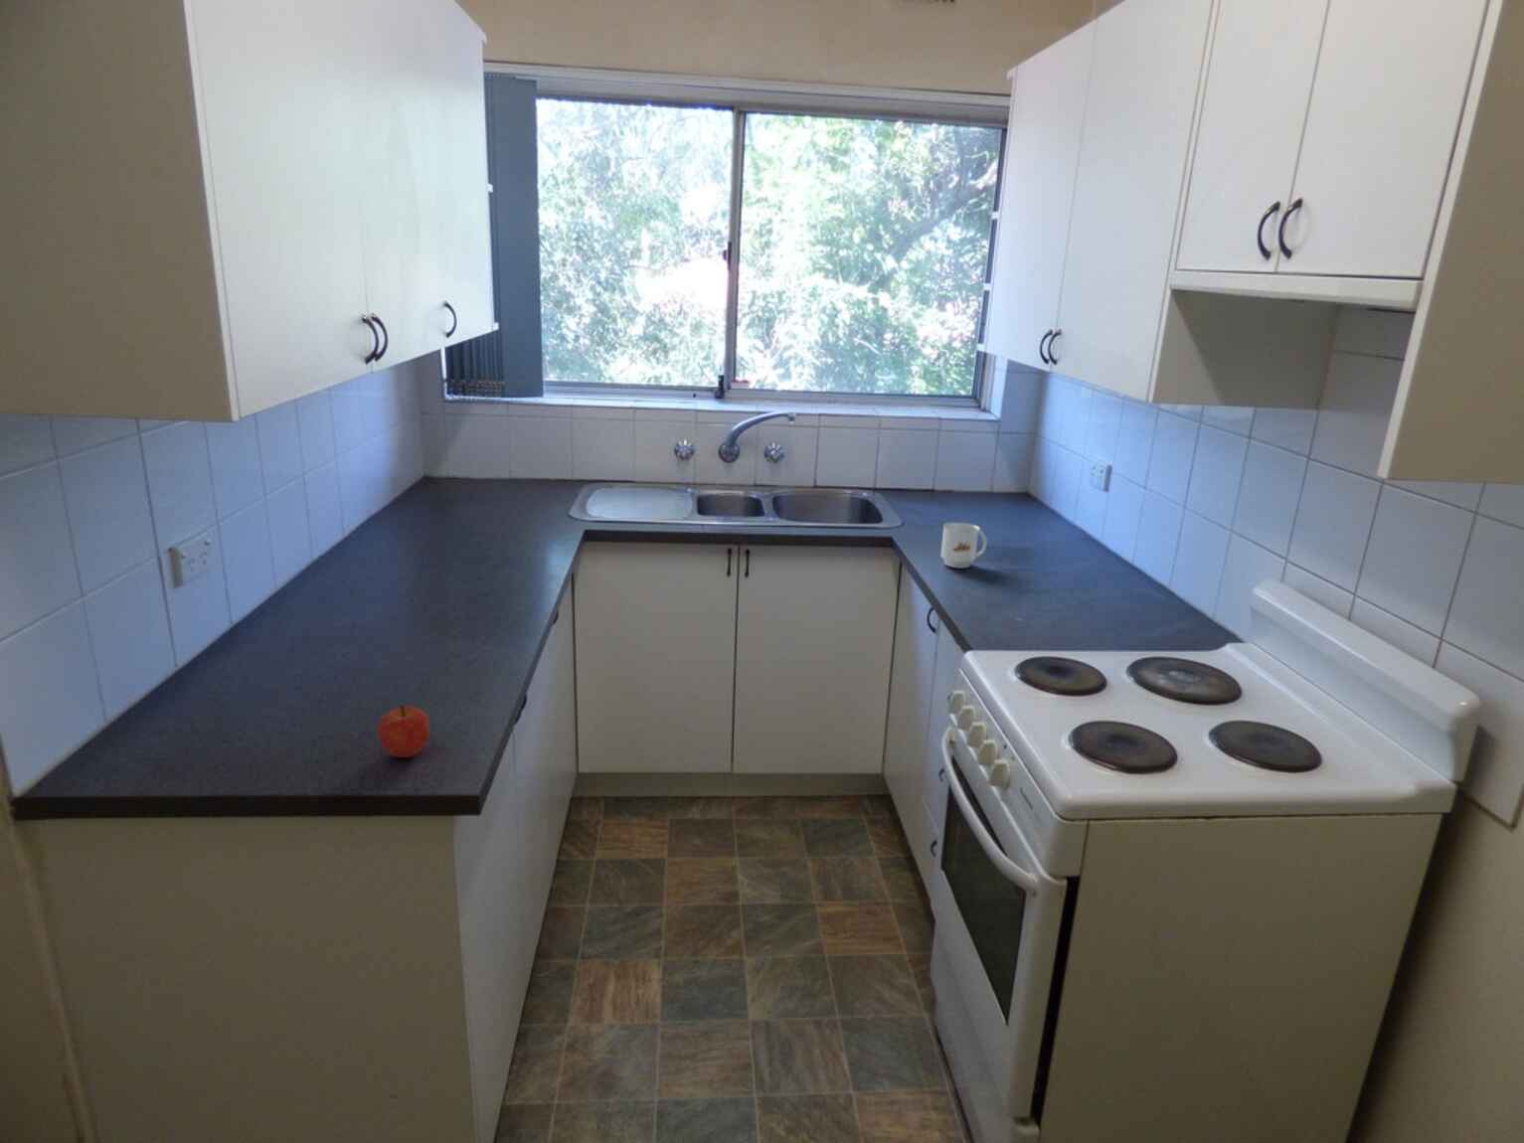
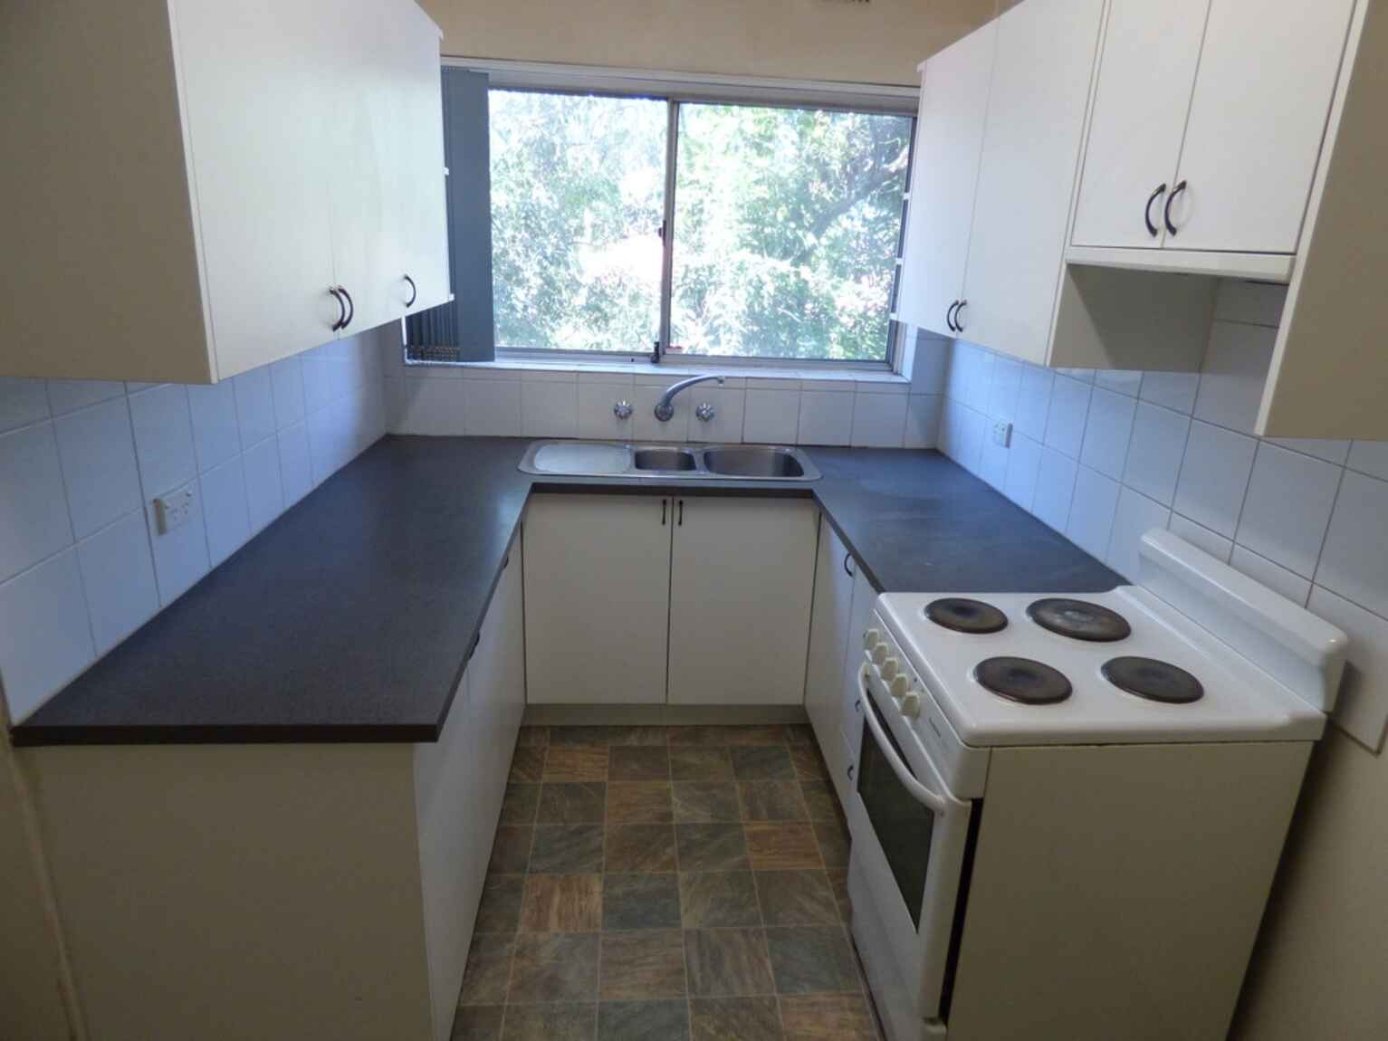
- fruit (404, 730)
- mug (963, 545)
